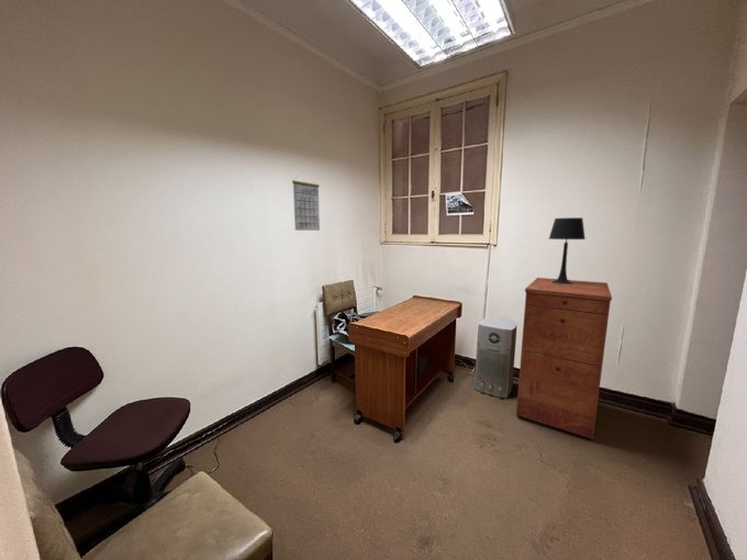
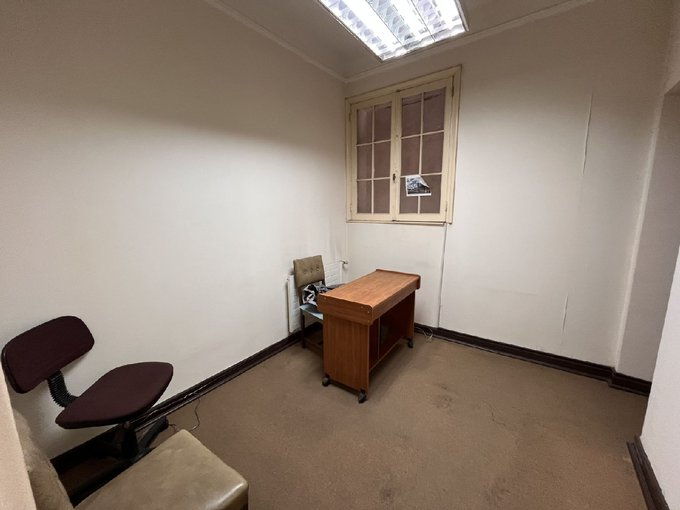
- table lamp (565, 250)
- air purifier (497, 355)
- calendar (306, 201)
- filing cabinet (561, 348)
